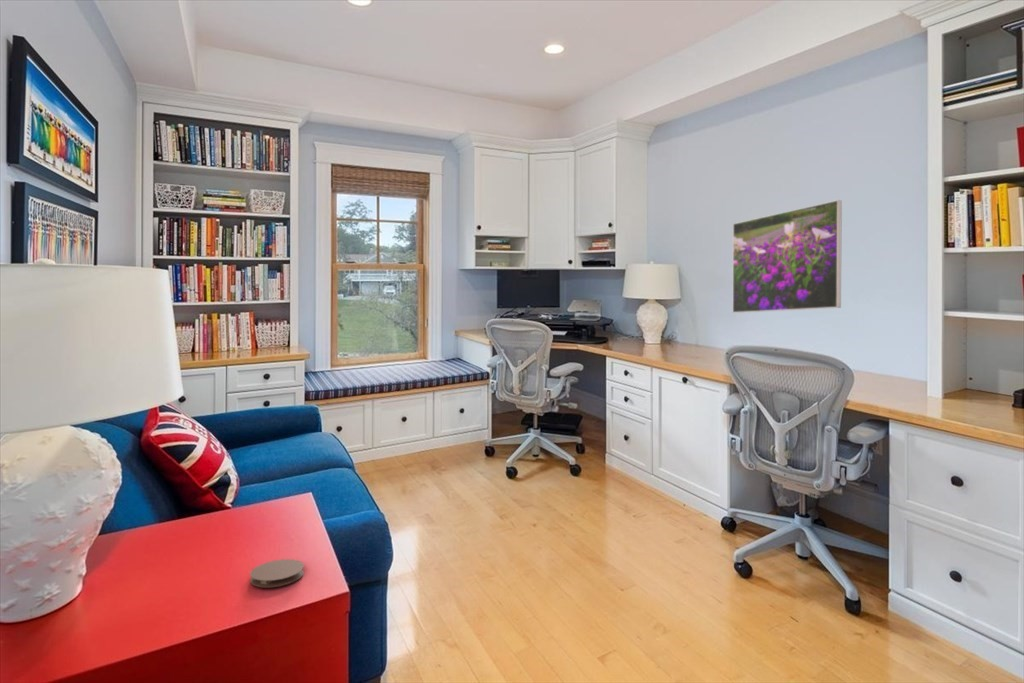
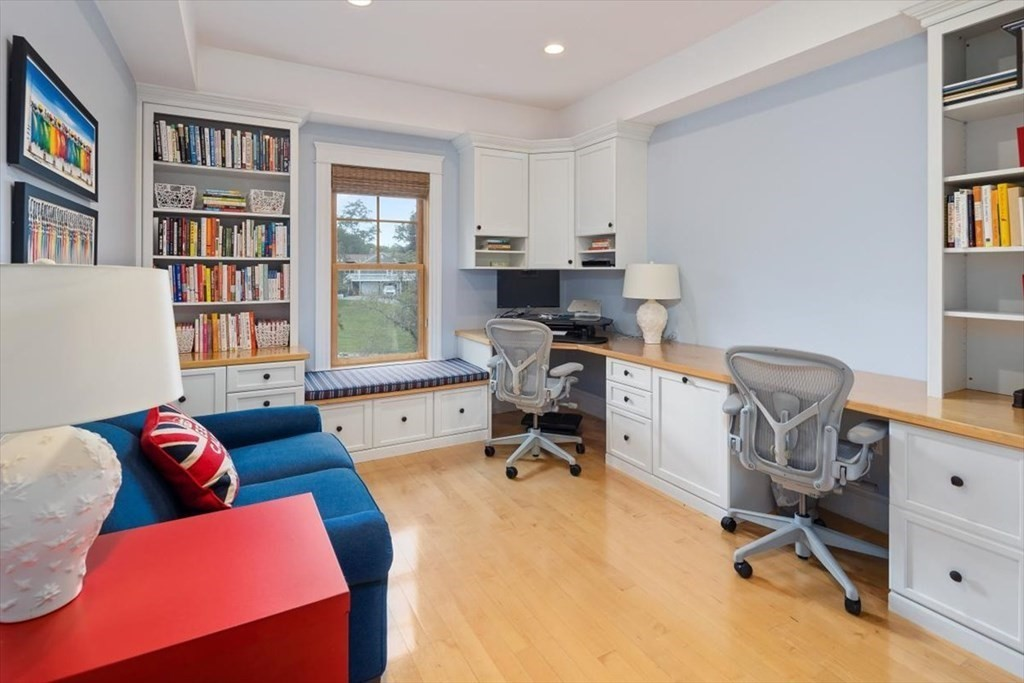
- coaster (277, 572)
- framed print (782, 261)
